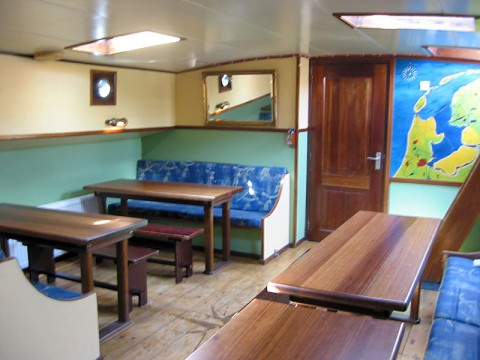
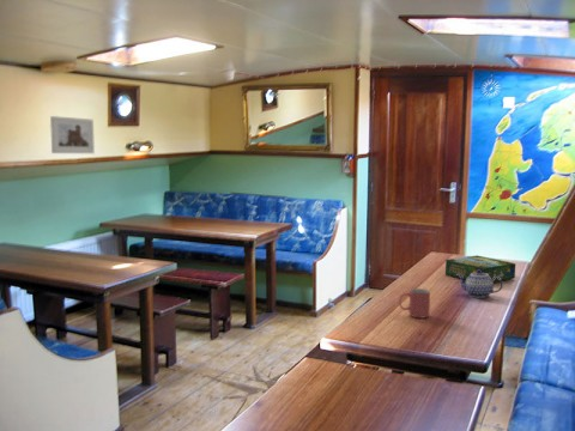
+ teapot (478, 283)
+ board game (479, 268)
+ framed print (73, 135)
+ mug (413, 303)
